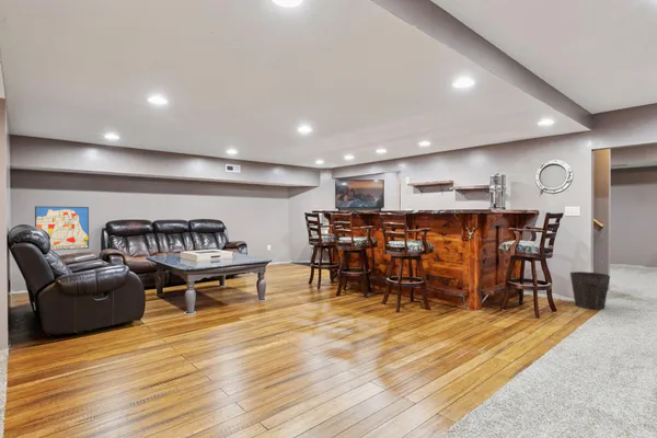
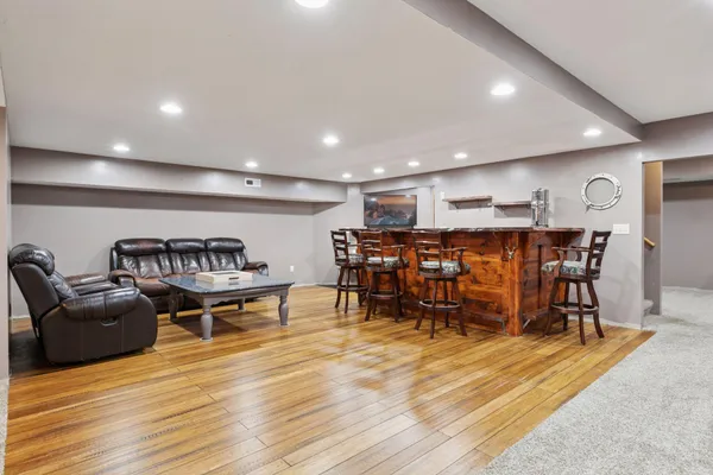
- wall art (62, 228)
- waste bin (589, 290)
